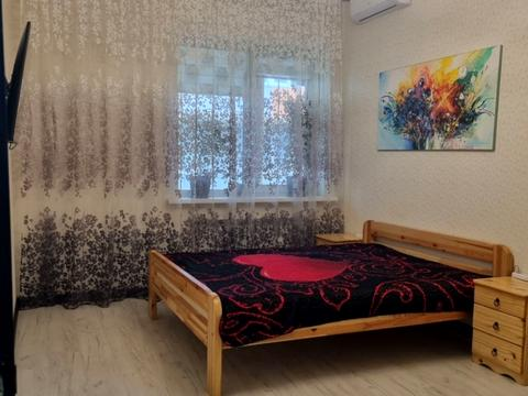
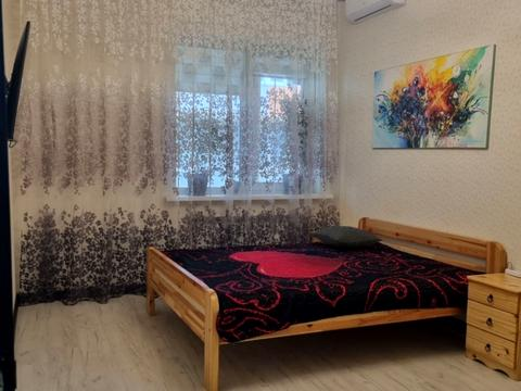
+ pillow (344, 236)
